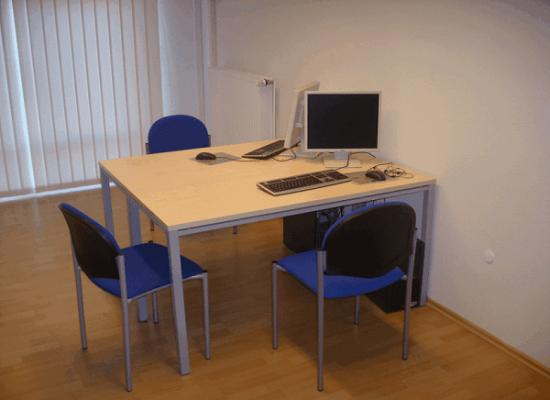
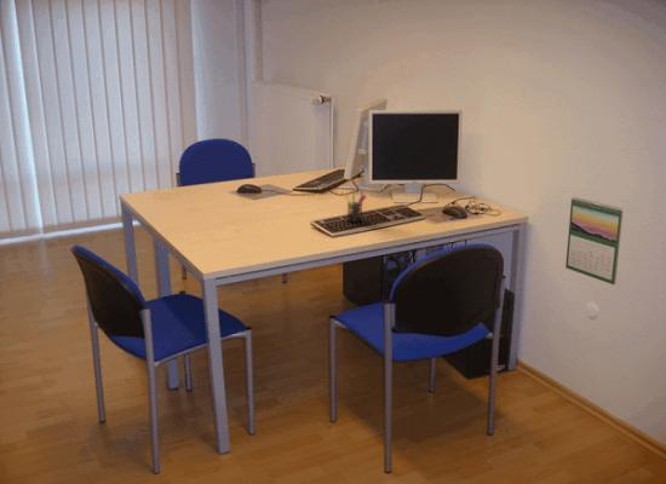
+ pen holder (355, 204)
+ calendar (592, 238)
